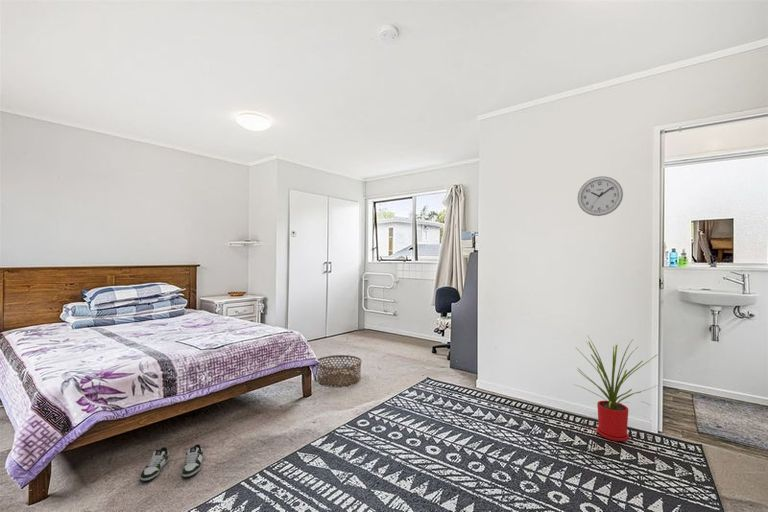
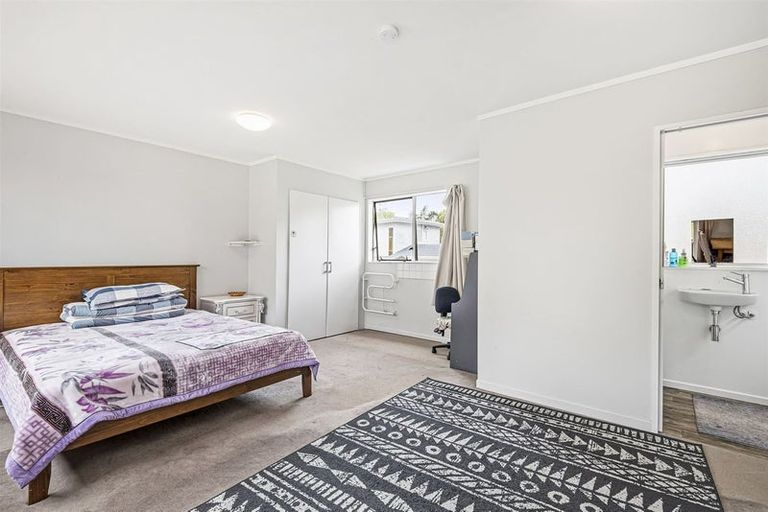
- shoe (168, 458)
- house plant (613, 387)
- wall clock (599, 196)
- basket (338, 370)
